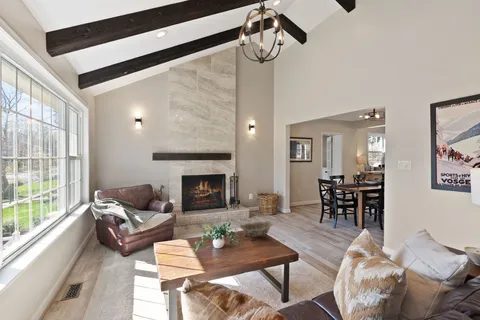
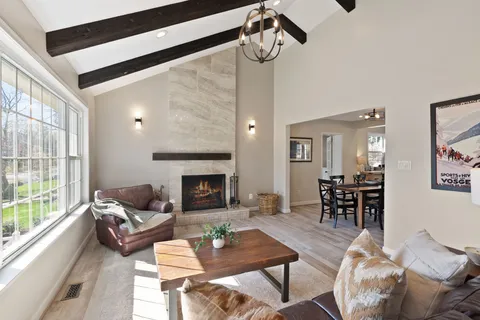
- decorative bowl (256, 230)
